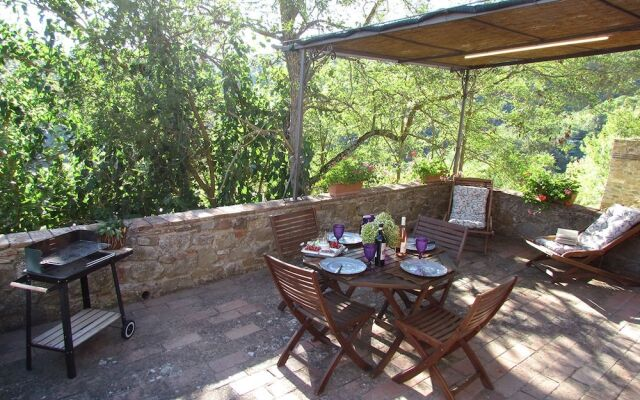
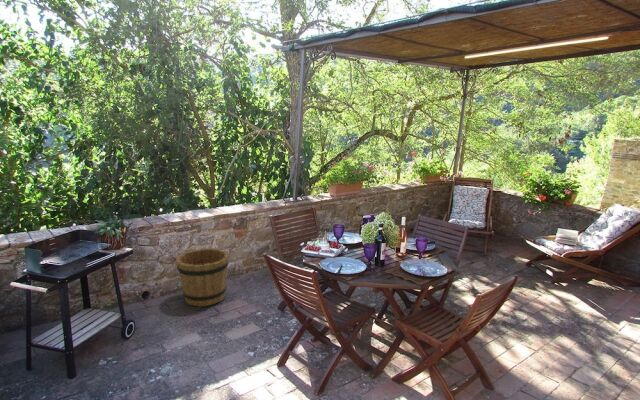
+ bucket (203, 277)
